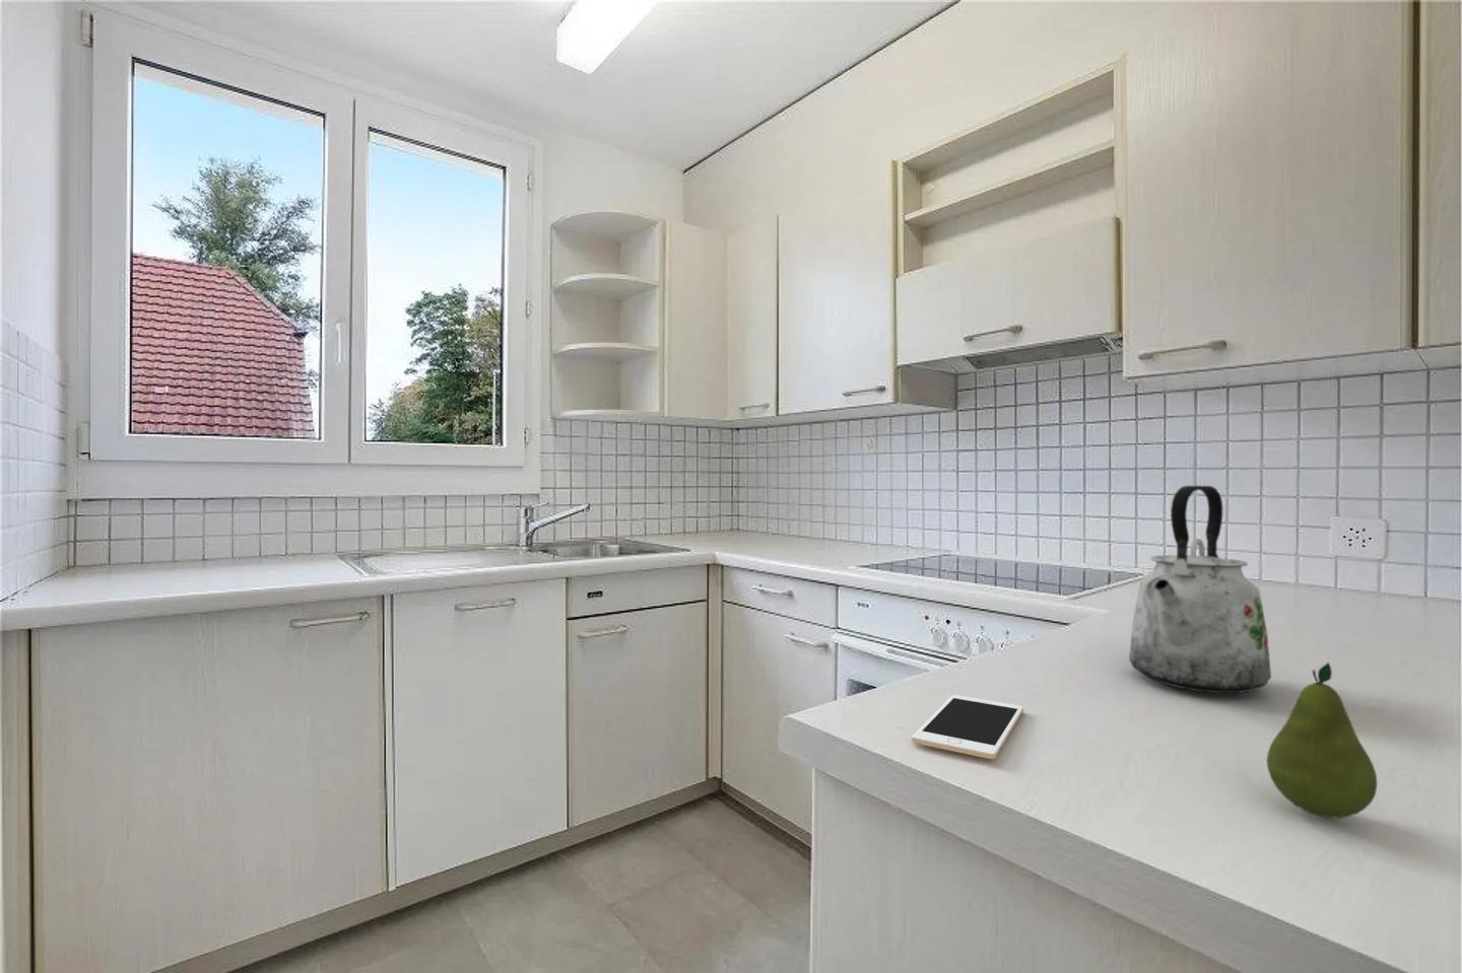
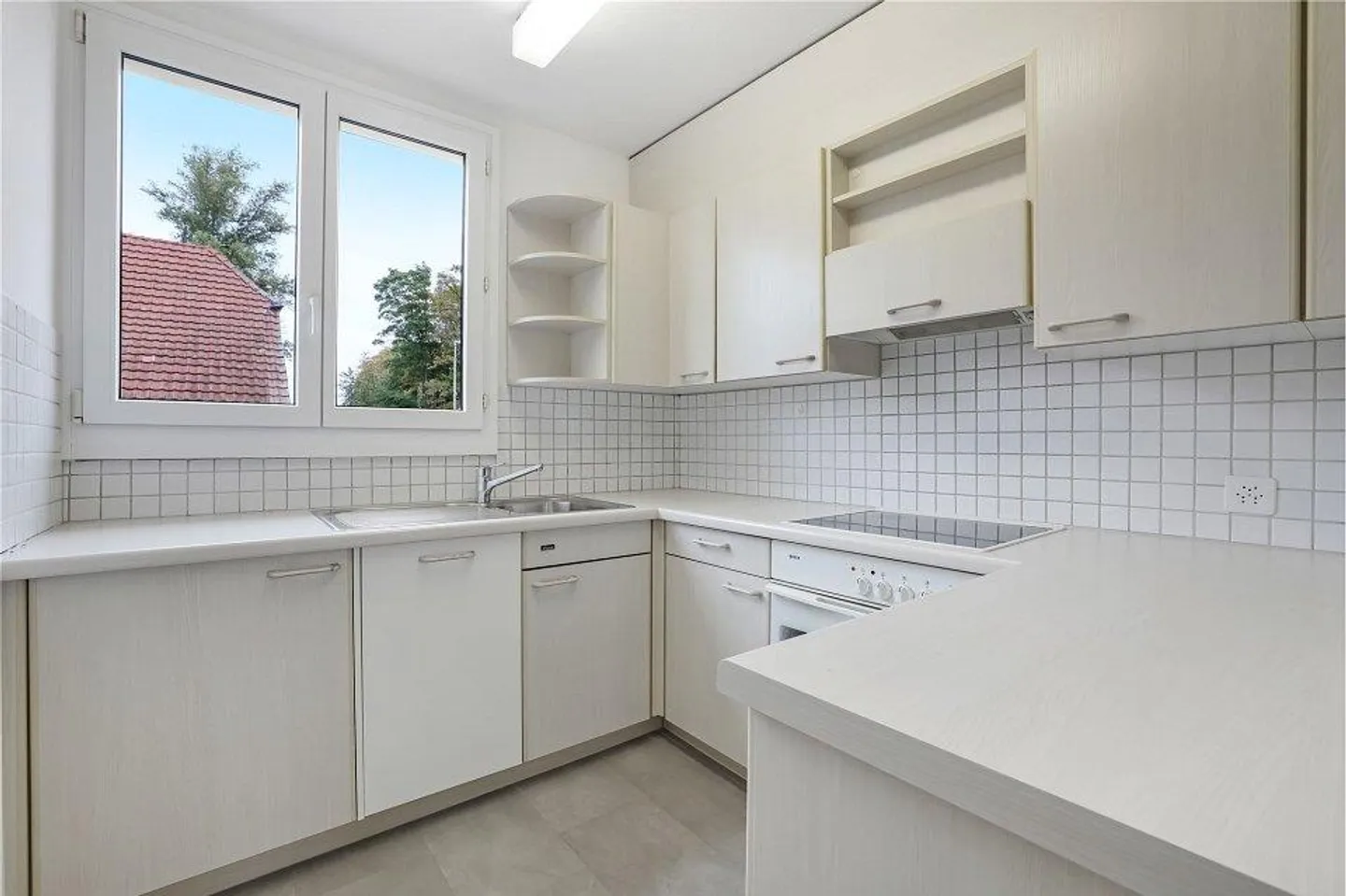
- cell phone (971, 722)
- kettle (1189, 585)
- fruit (1320, 737)
